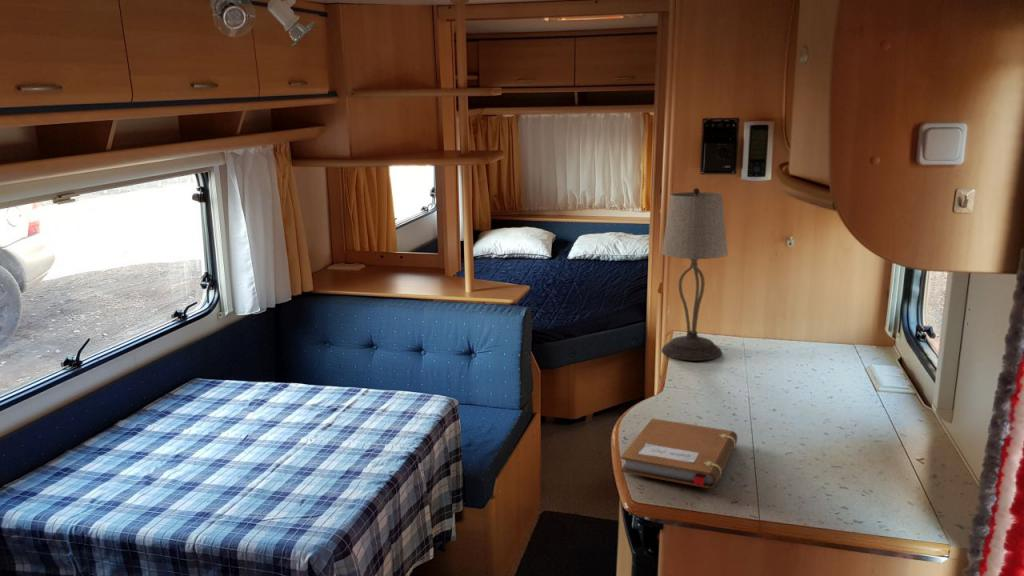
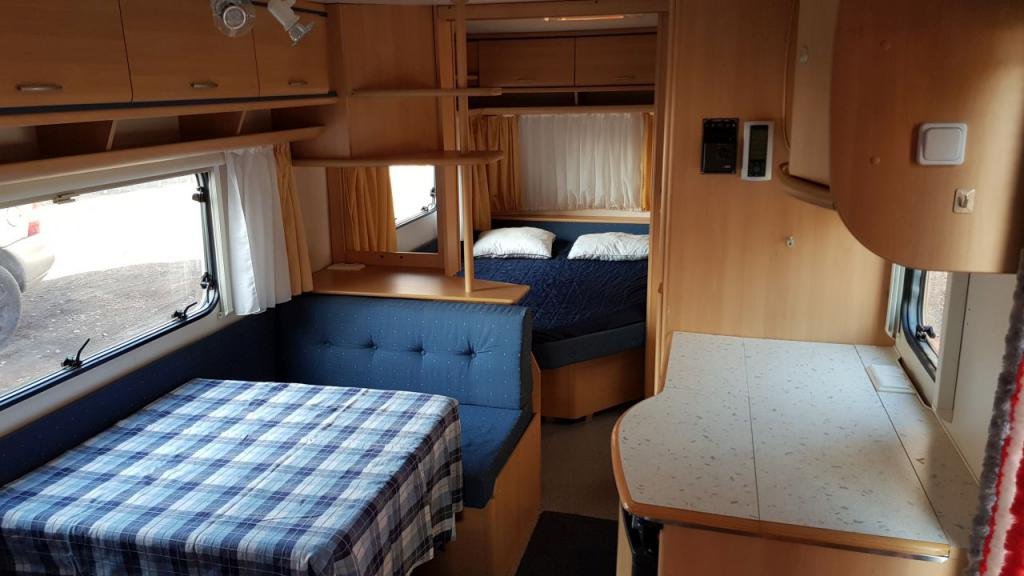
- table lamp (694, 271)
- notebook (680, 452)
